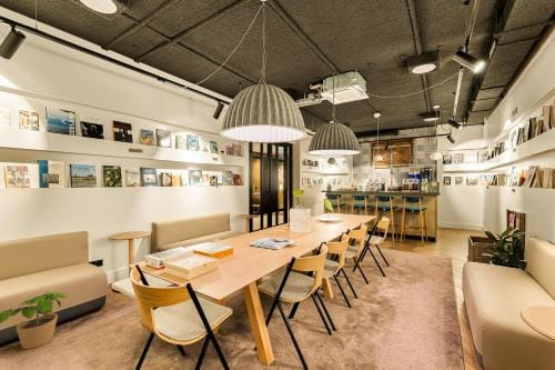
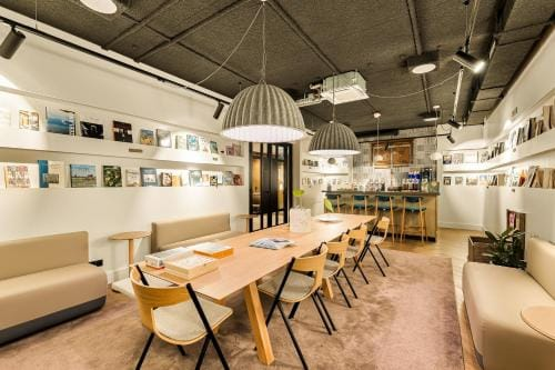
- potted plant (36, 321)
